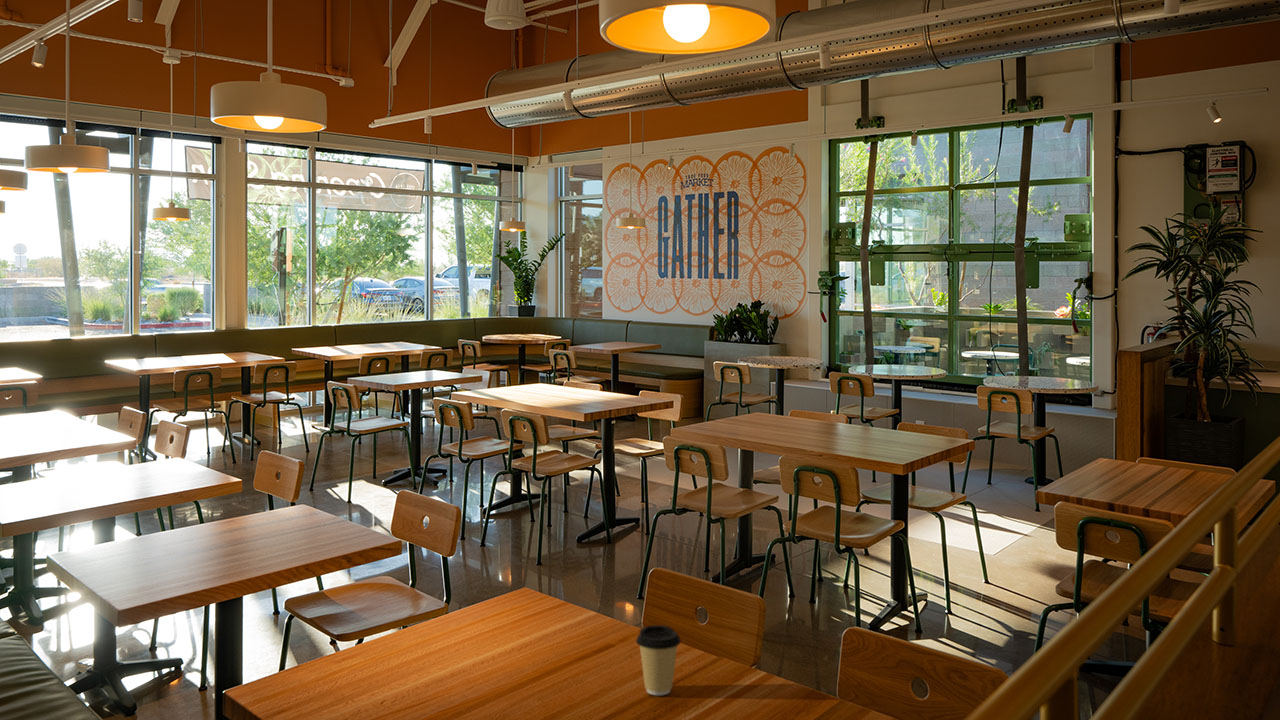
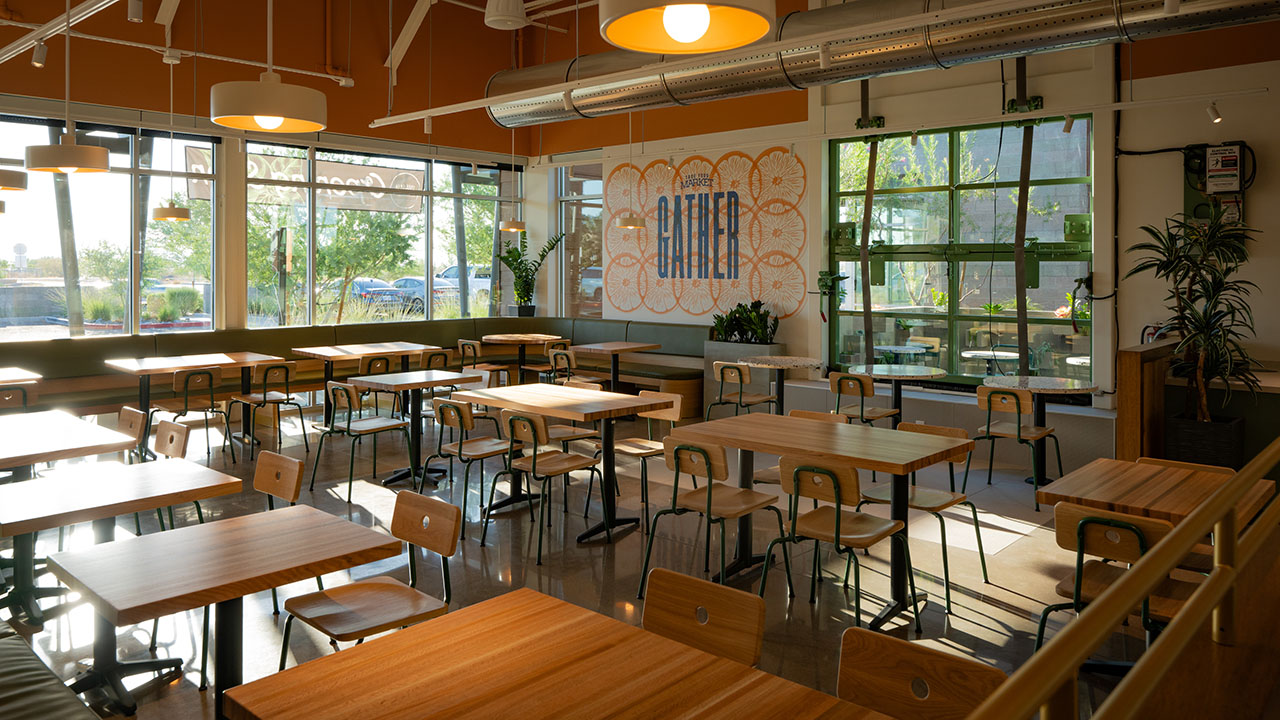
- coffee cup (658, 660)
